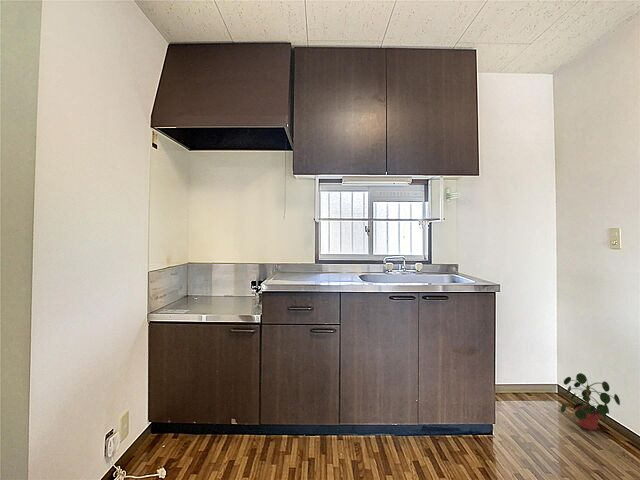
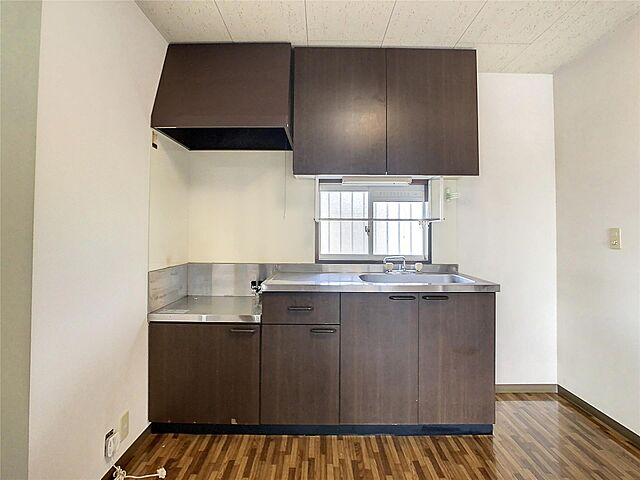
- potted plant (588, 400)
